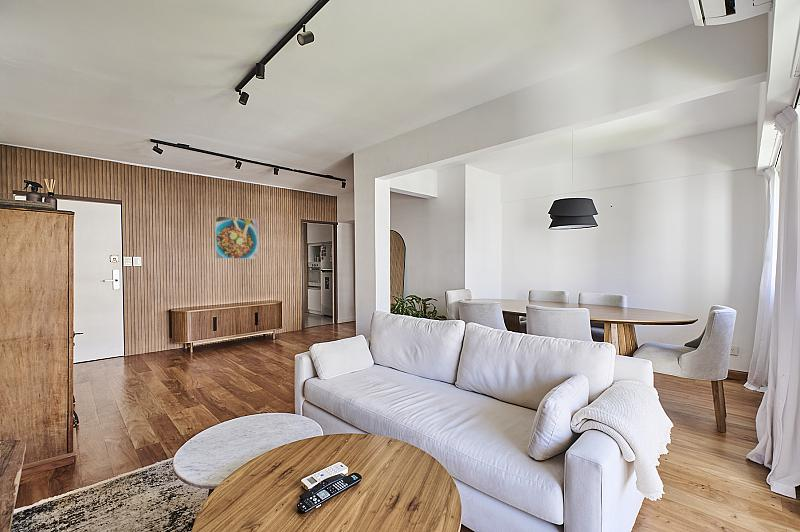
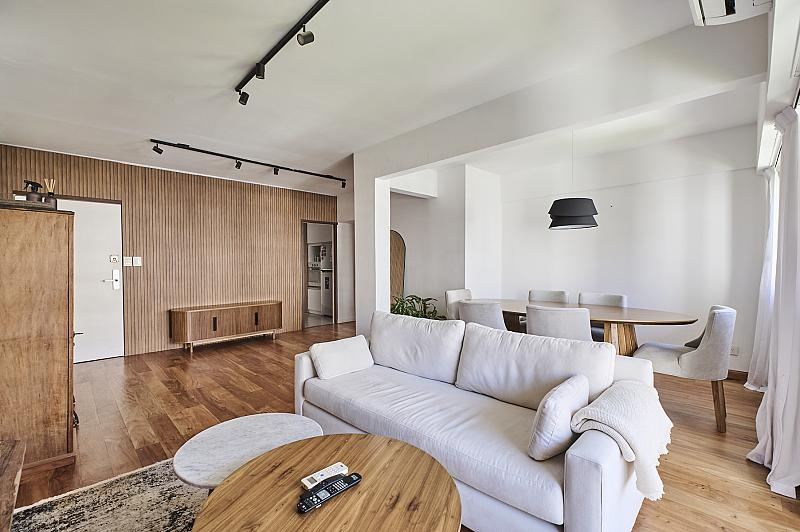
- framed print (237, 238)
